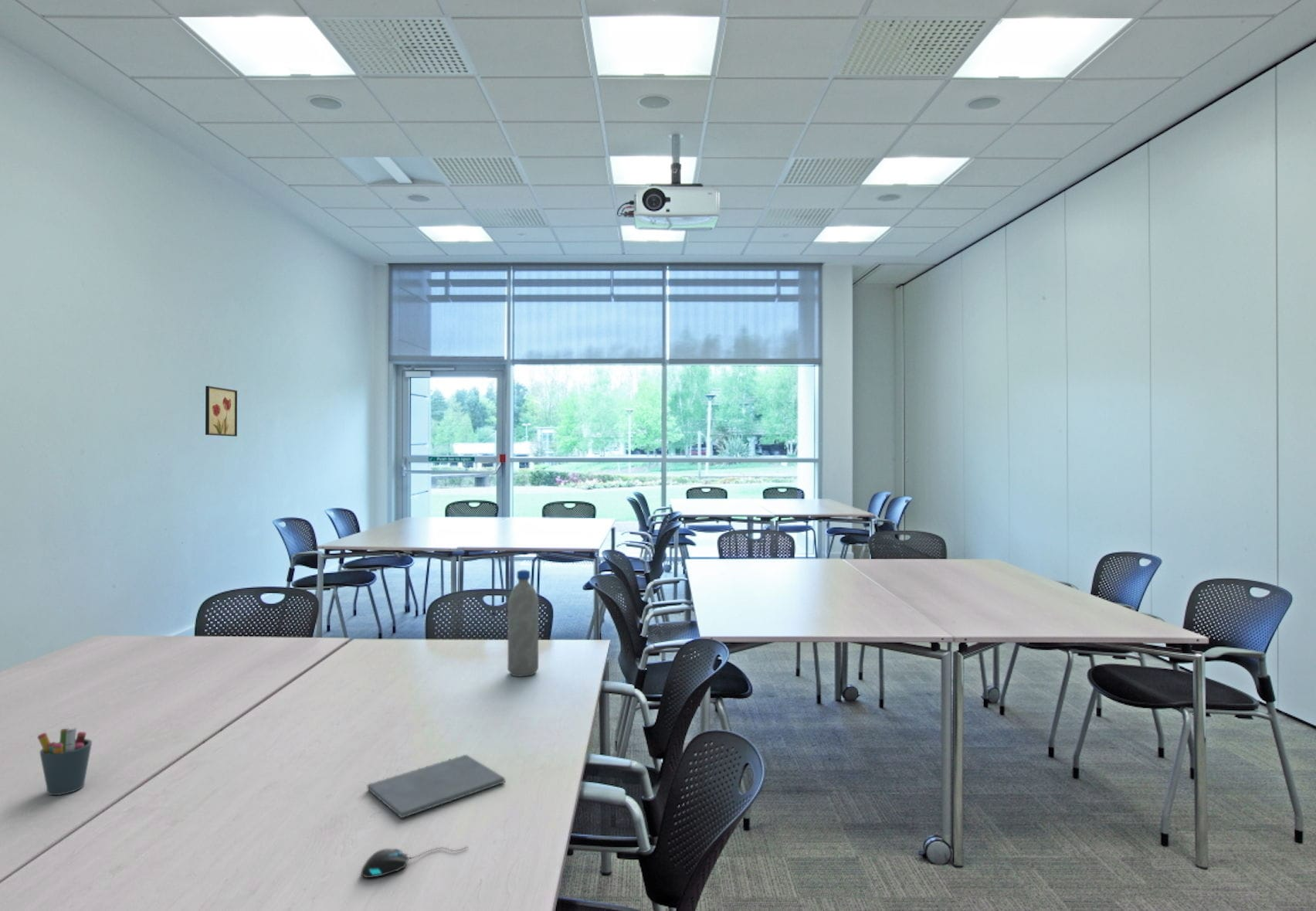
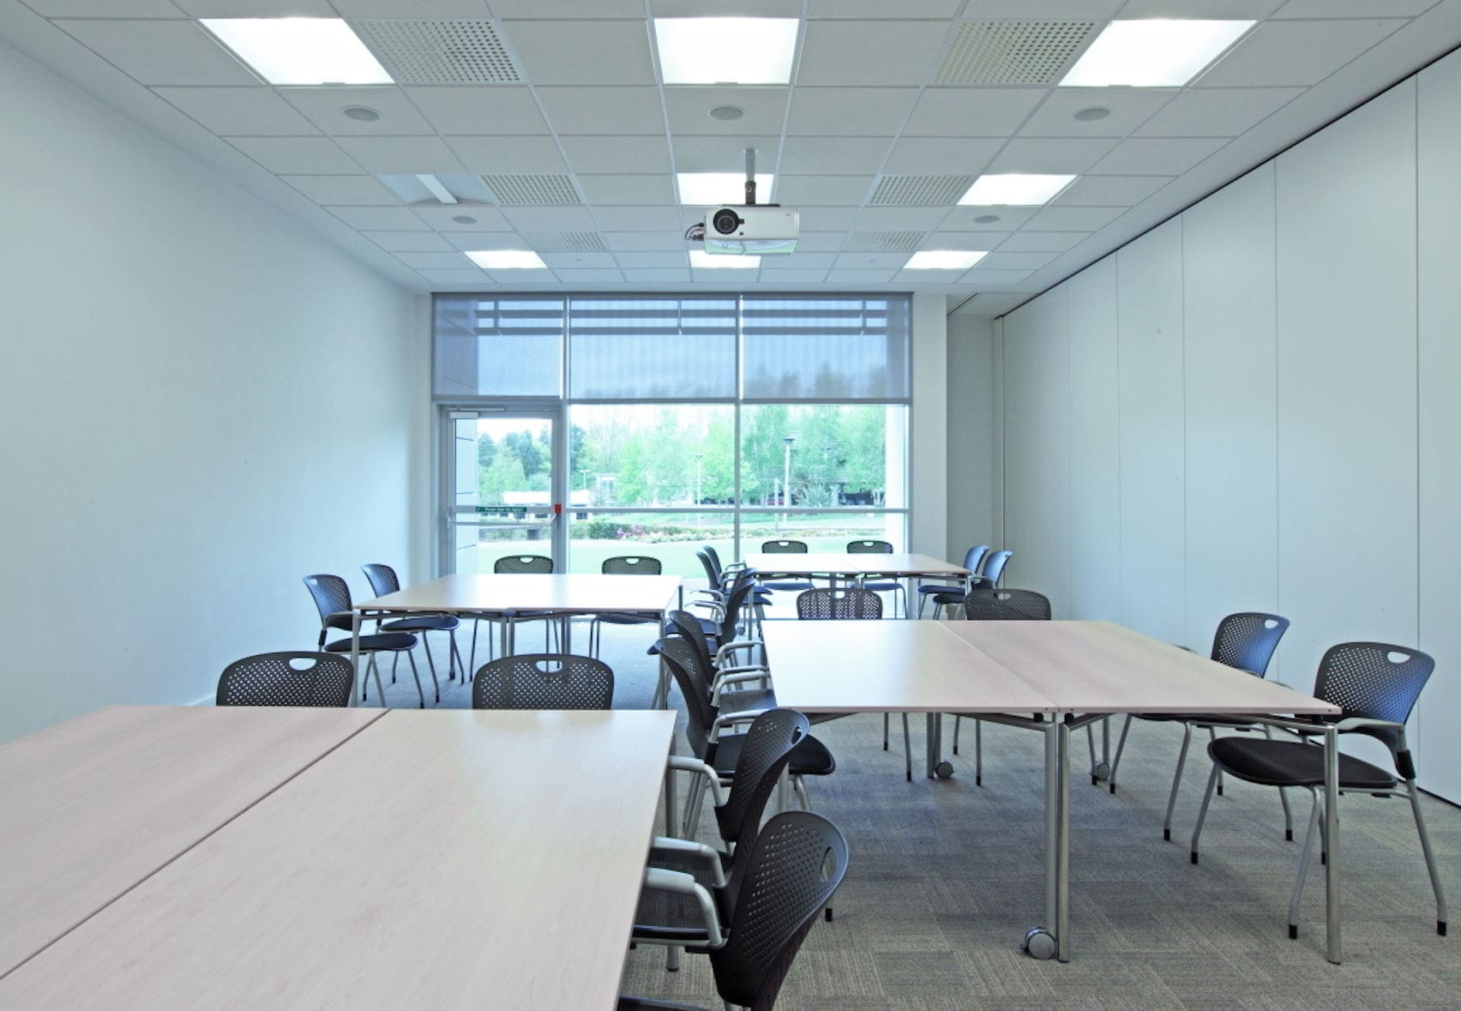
- notepad (436, 783)
- pen holder (65, 756)
- wall art (220, 412)
- water bottle (523, 621)
- mouse (415, 856)
